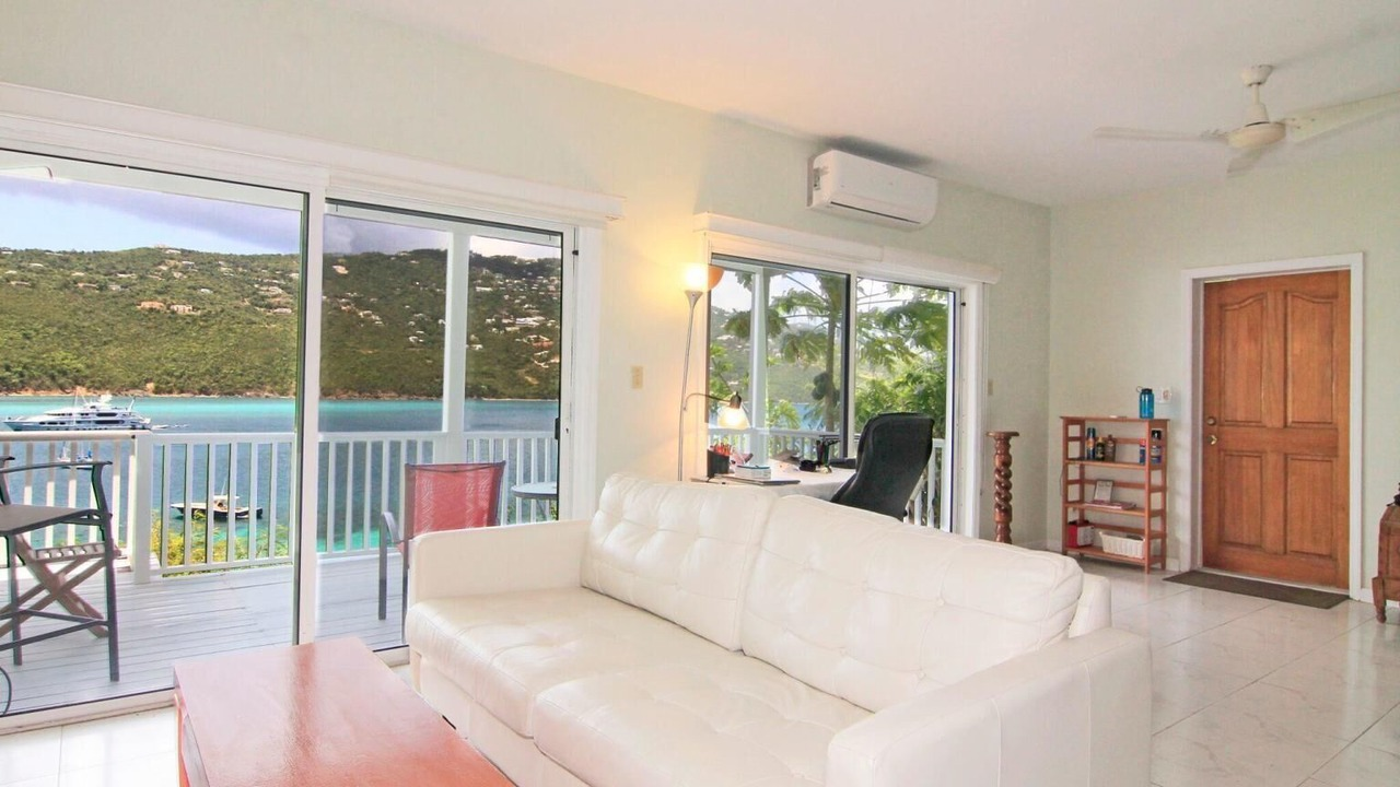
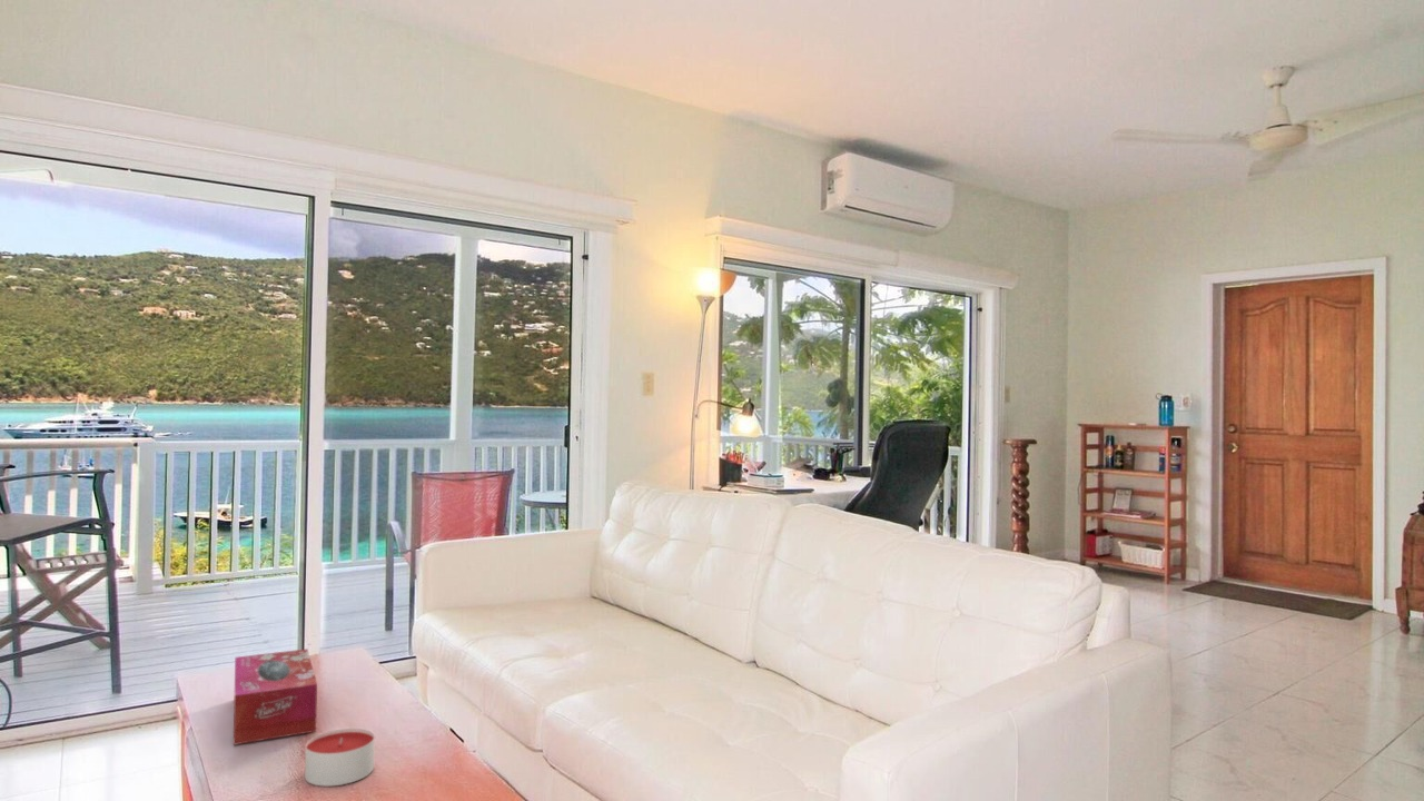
+ candle (339, 754)
+ tissue box (273, 692)
